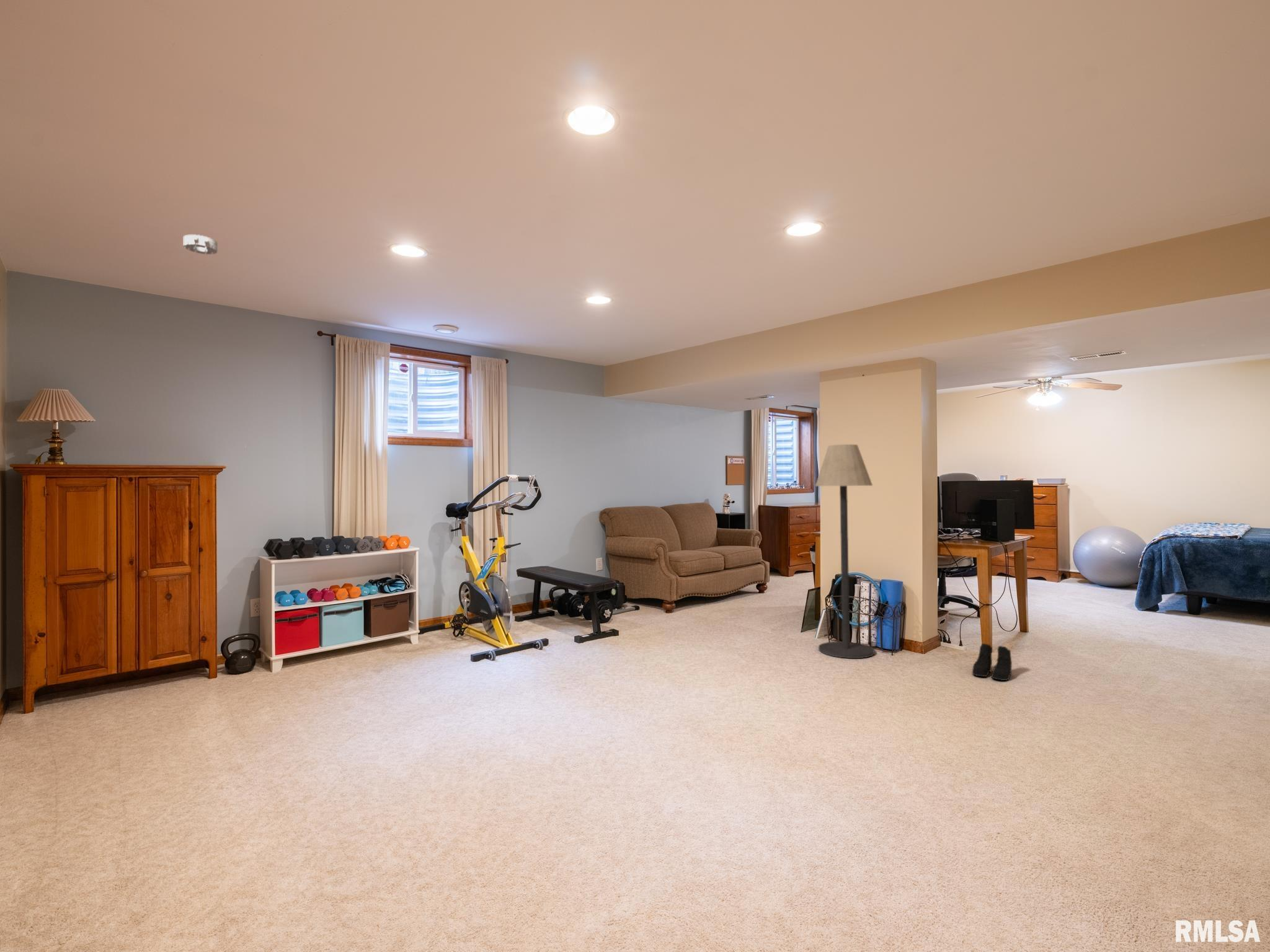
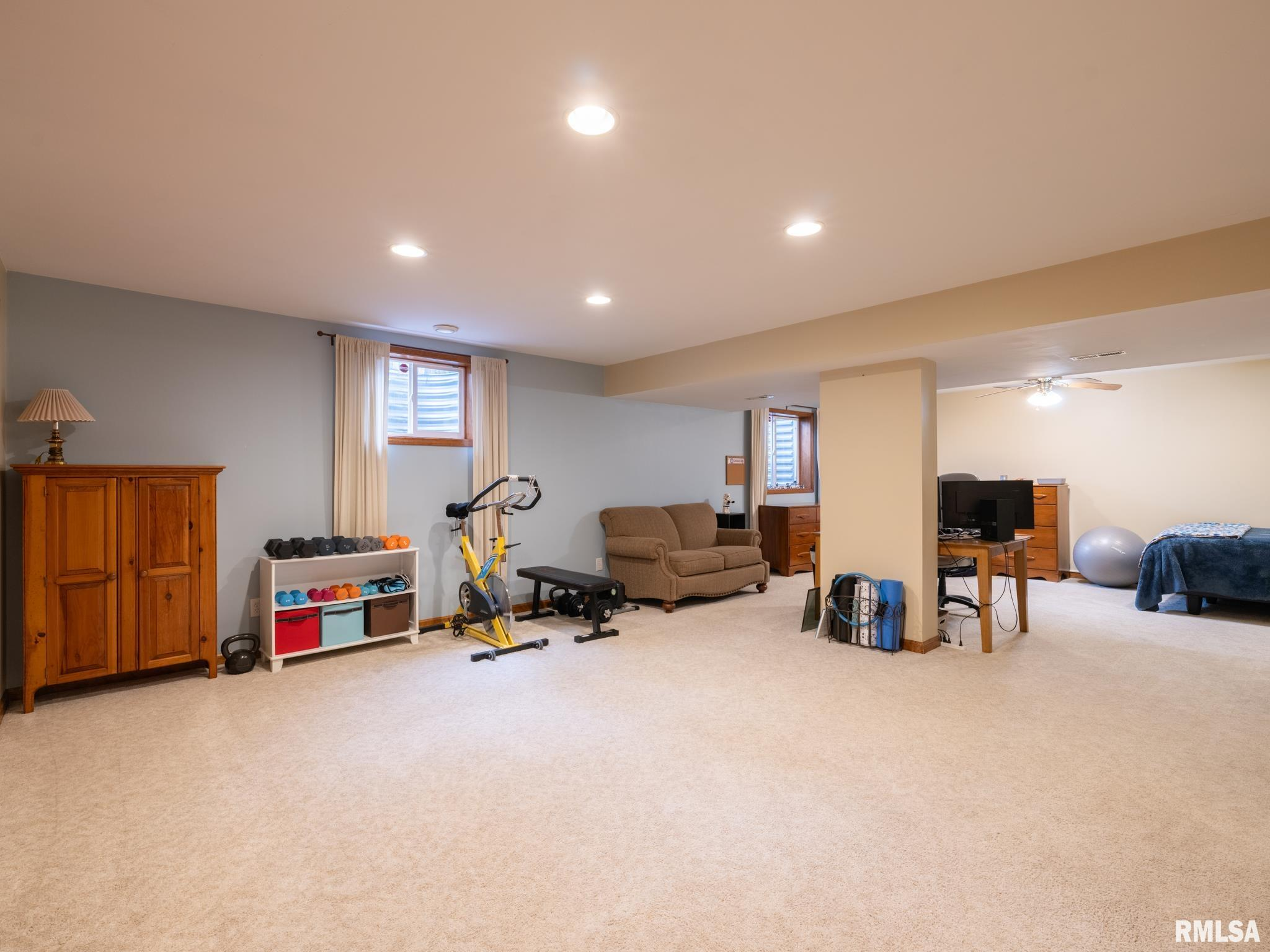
- floor lamp (844, 548)
- boots (992, 660)
- smoke detector (200, 244)
